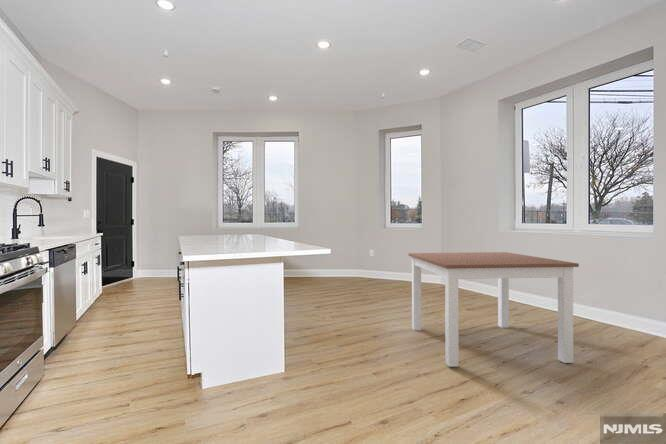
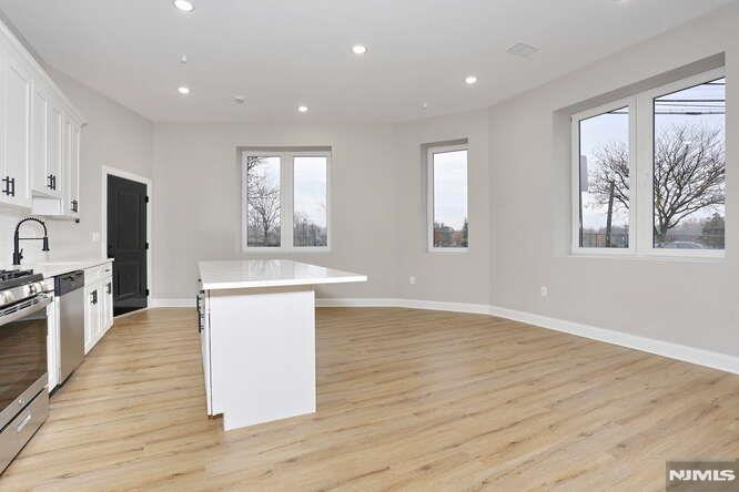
- dining table (498, 300)
